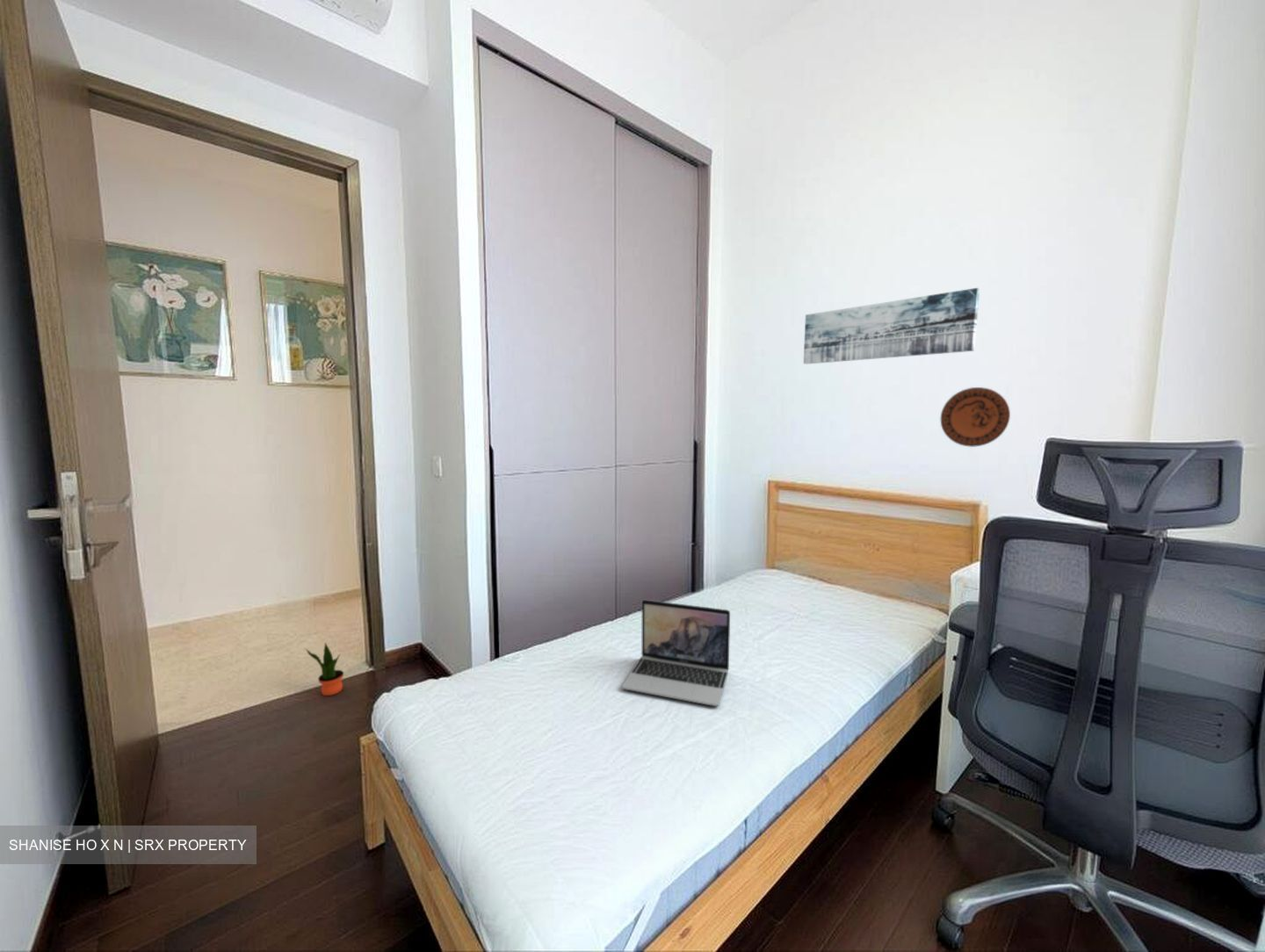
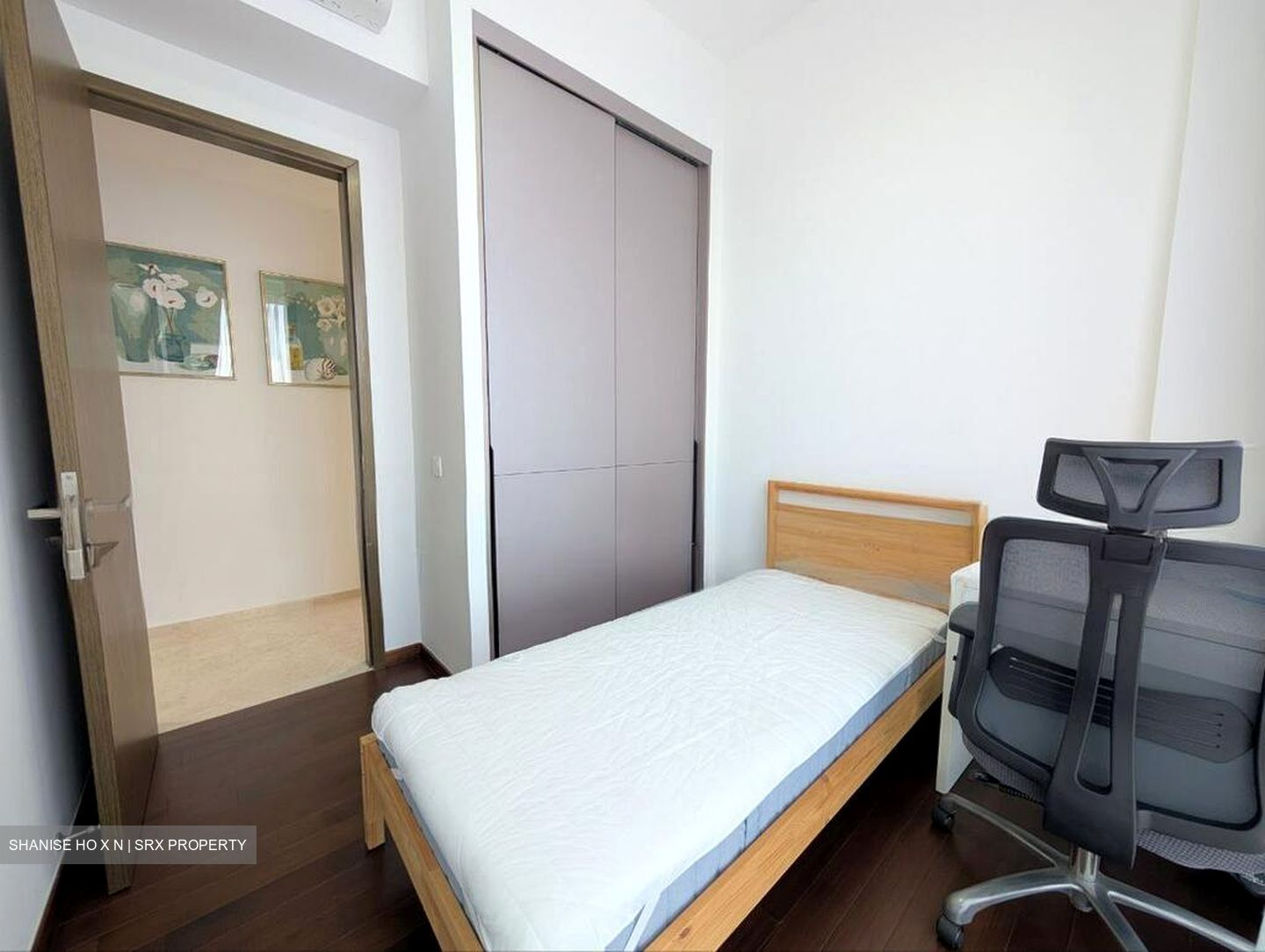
- decorative plate (973, 417)
- potted plant (325, 668)
- wall art (880, 330)
- laptop (676, 648)
